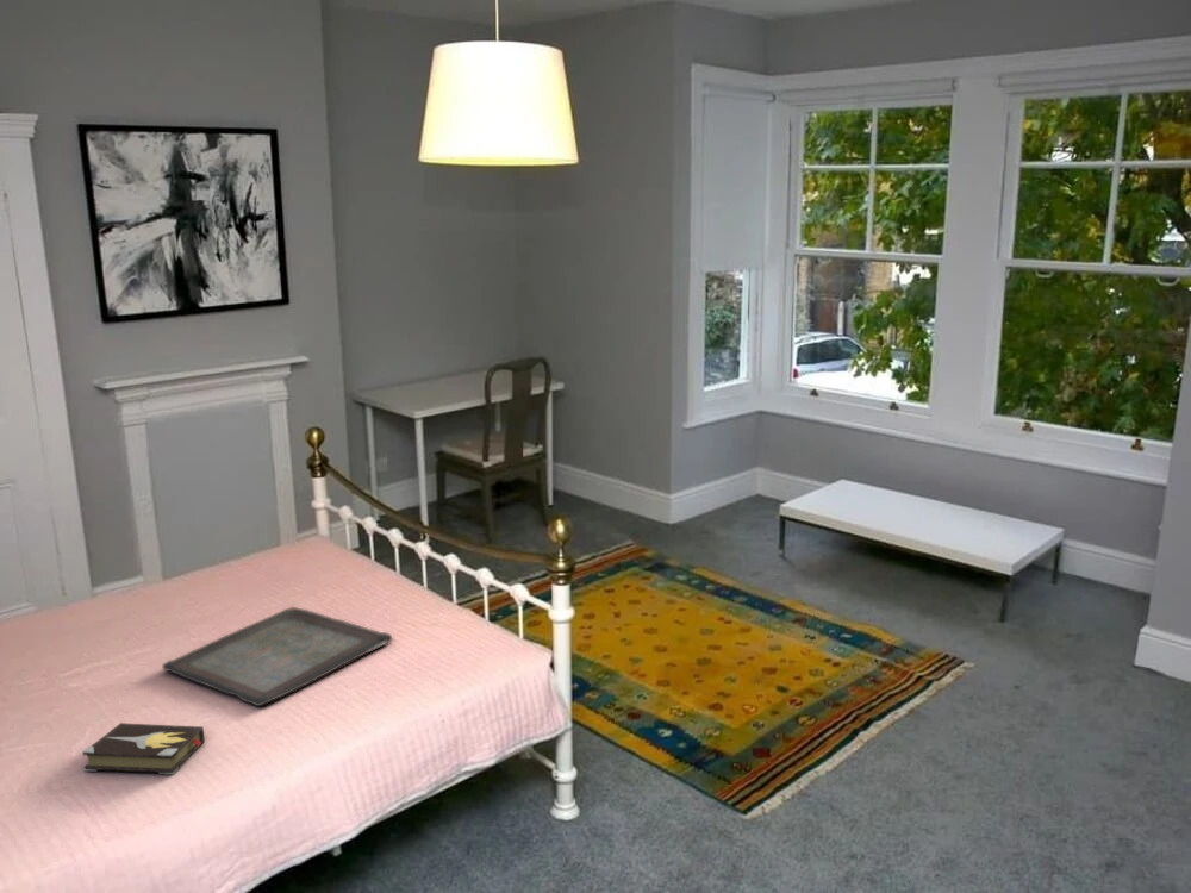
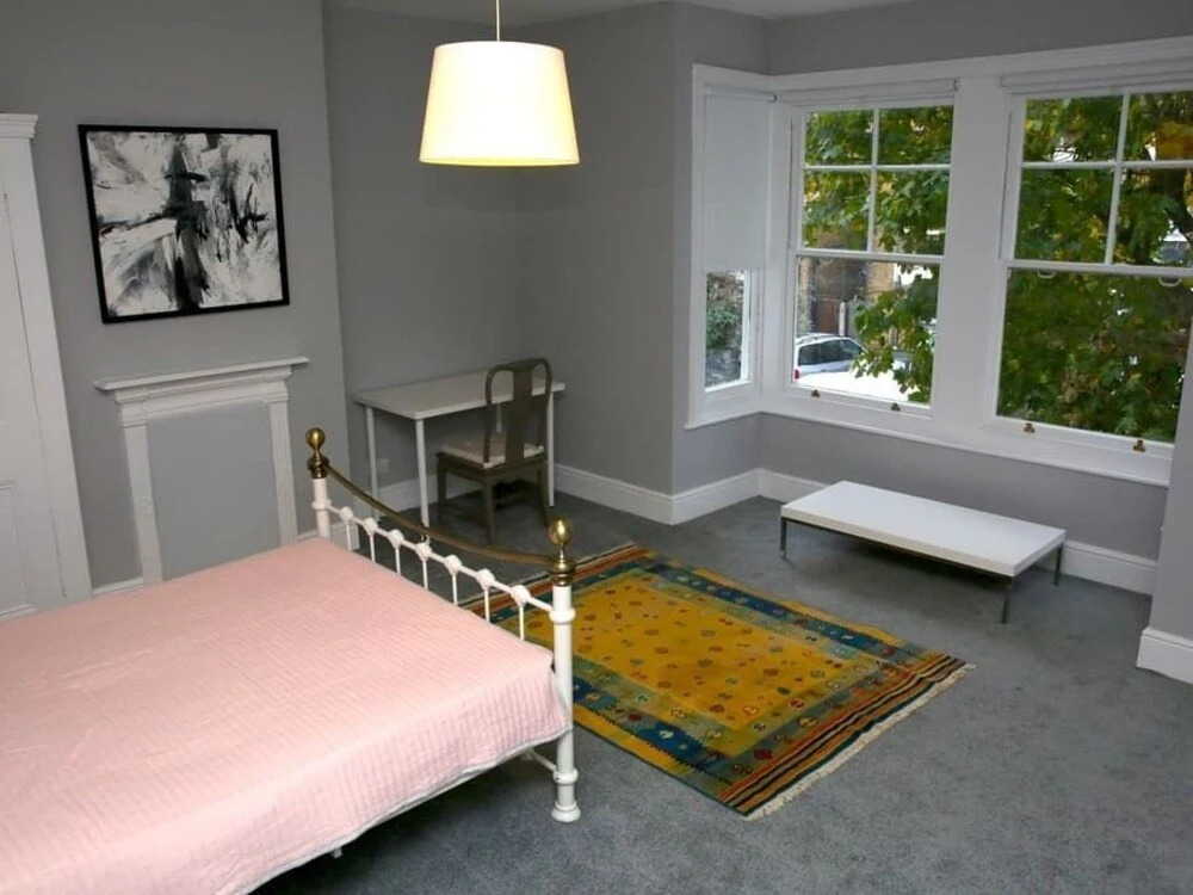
- serving tray (279, 650)
- hardback book (144, 745)
